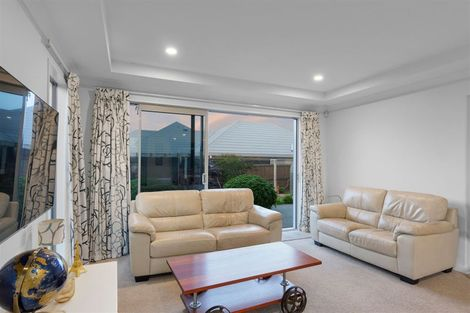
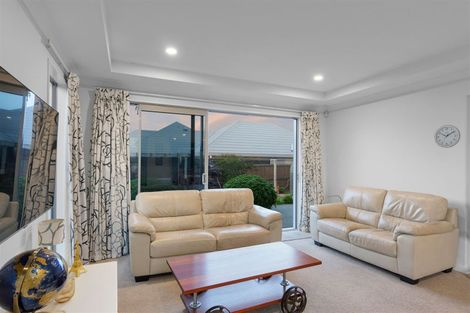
+ wall clock (446, 136)
